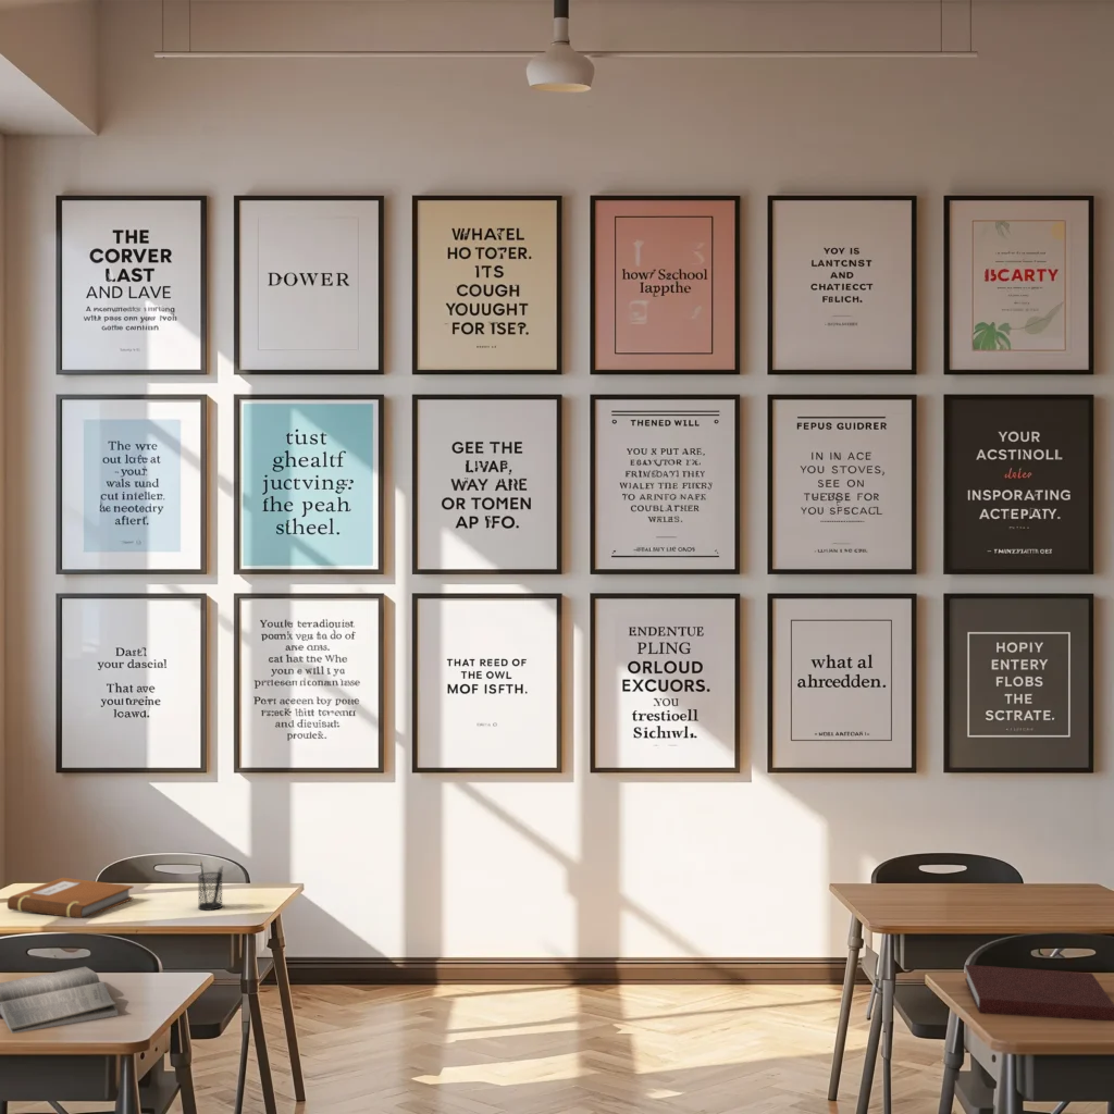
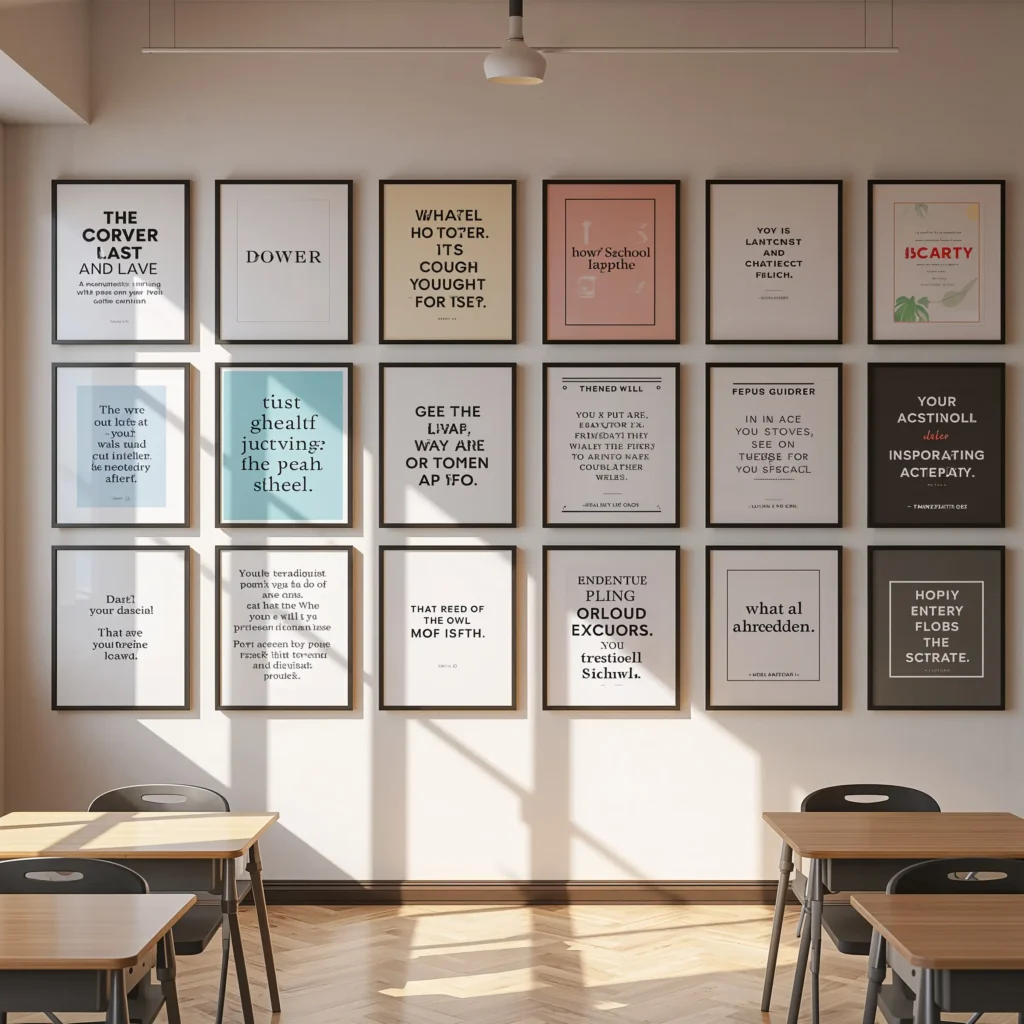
- pencil holder (210, 882)
- notebook (1037, 993)
- hardback book (50, 995)
- notebook (69, 898)
